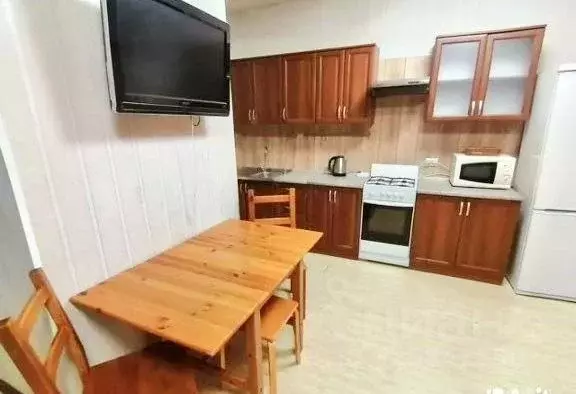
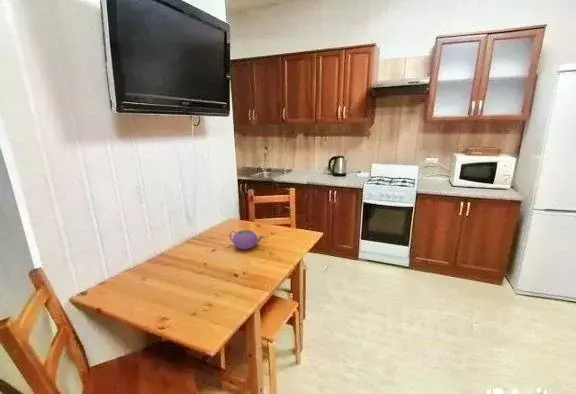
+ teapot (246, 240)
